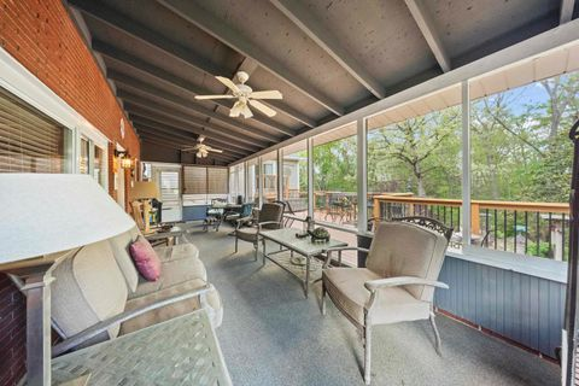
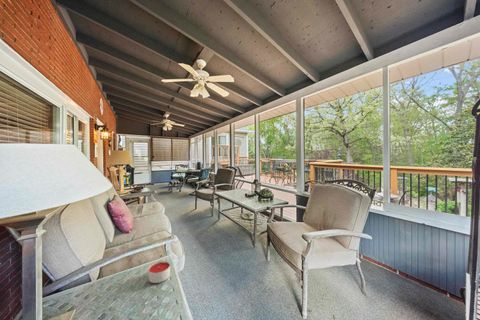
+ candle (159, 271)
